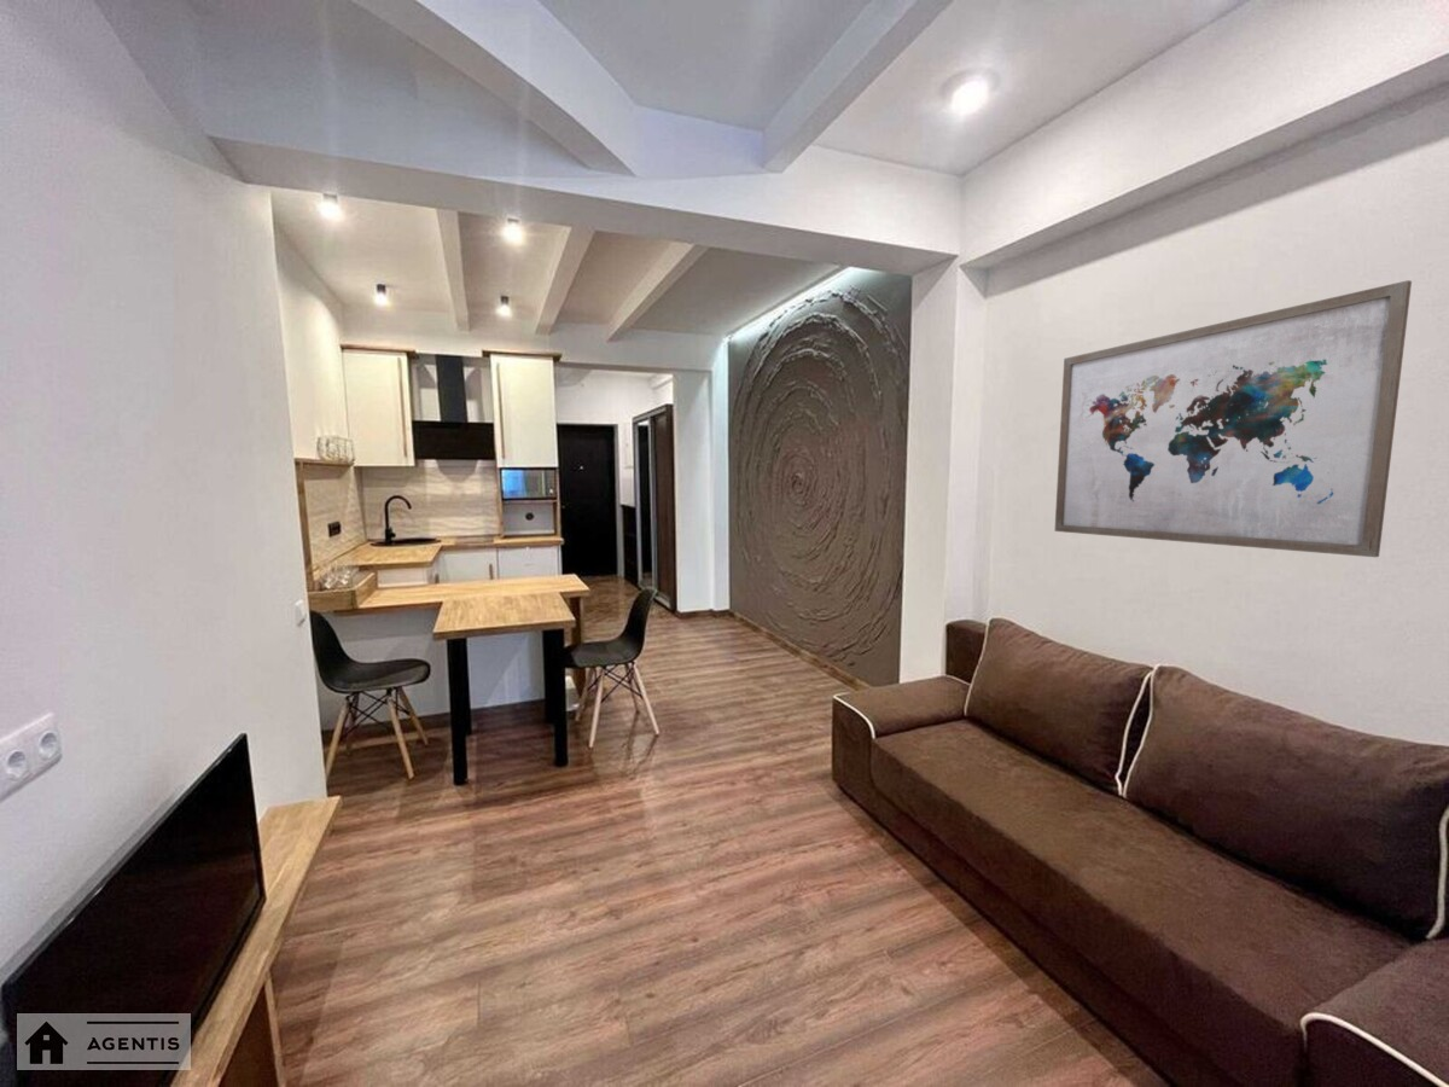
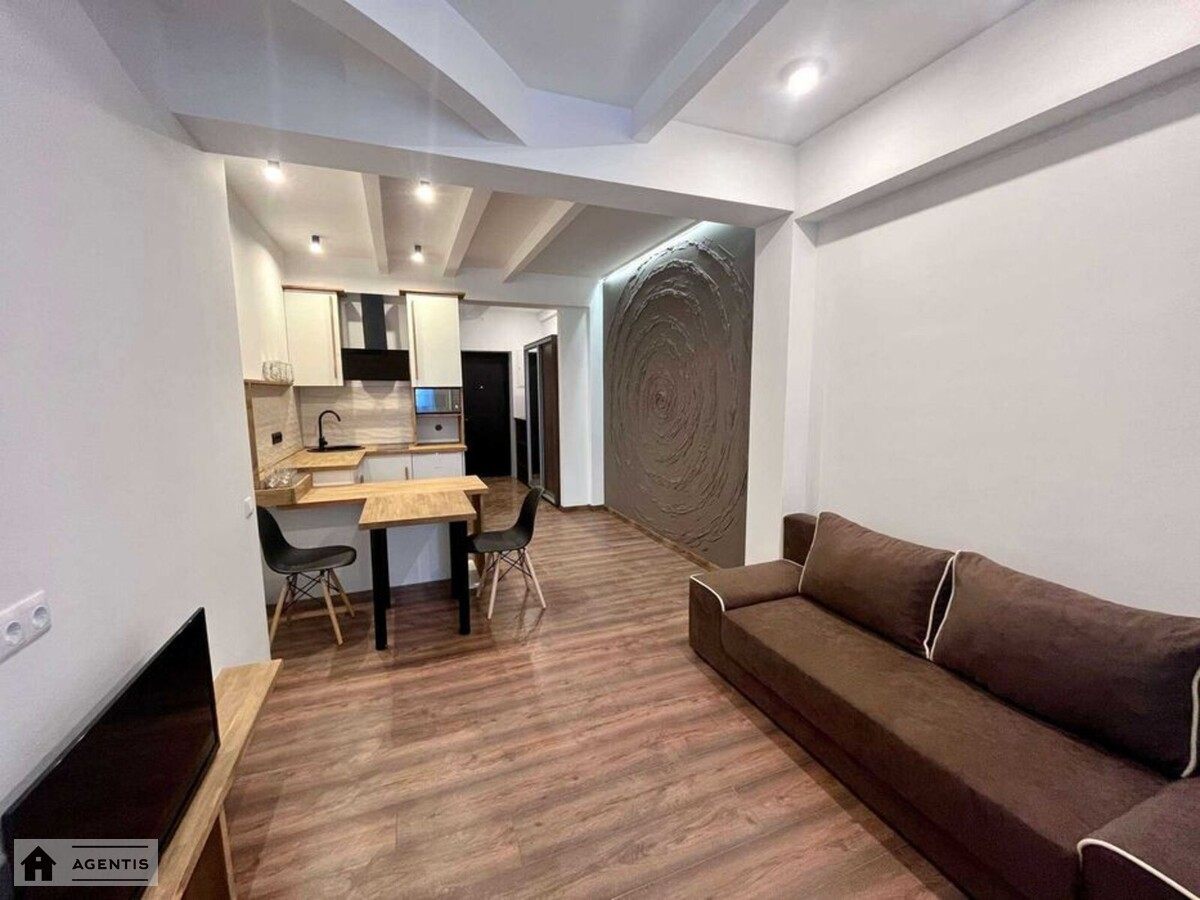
- wall art (1188, 436)
